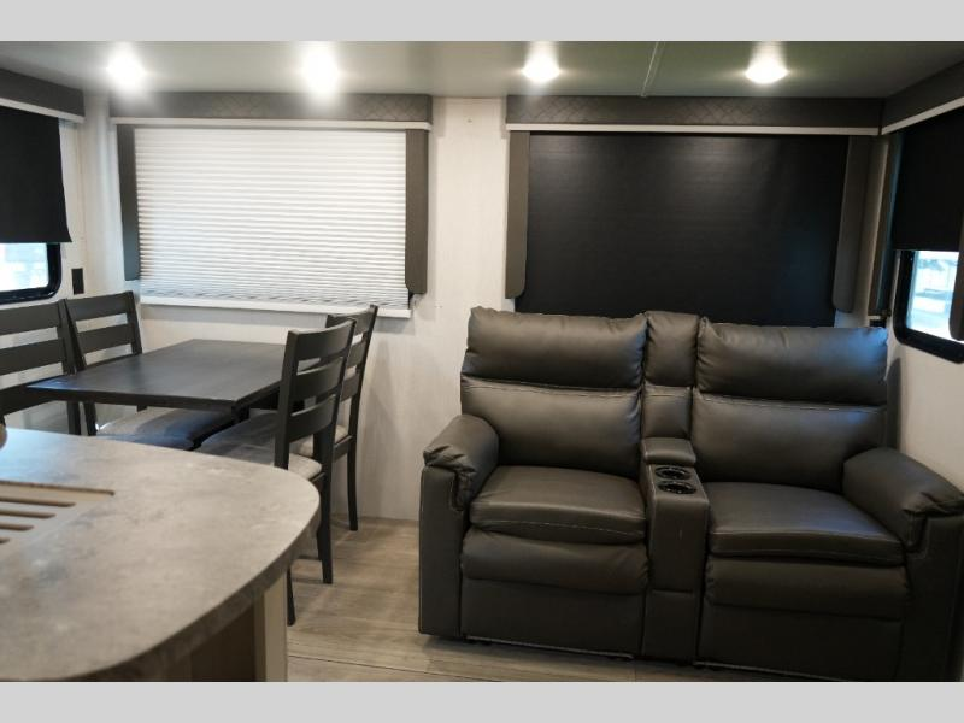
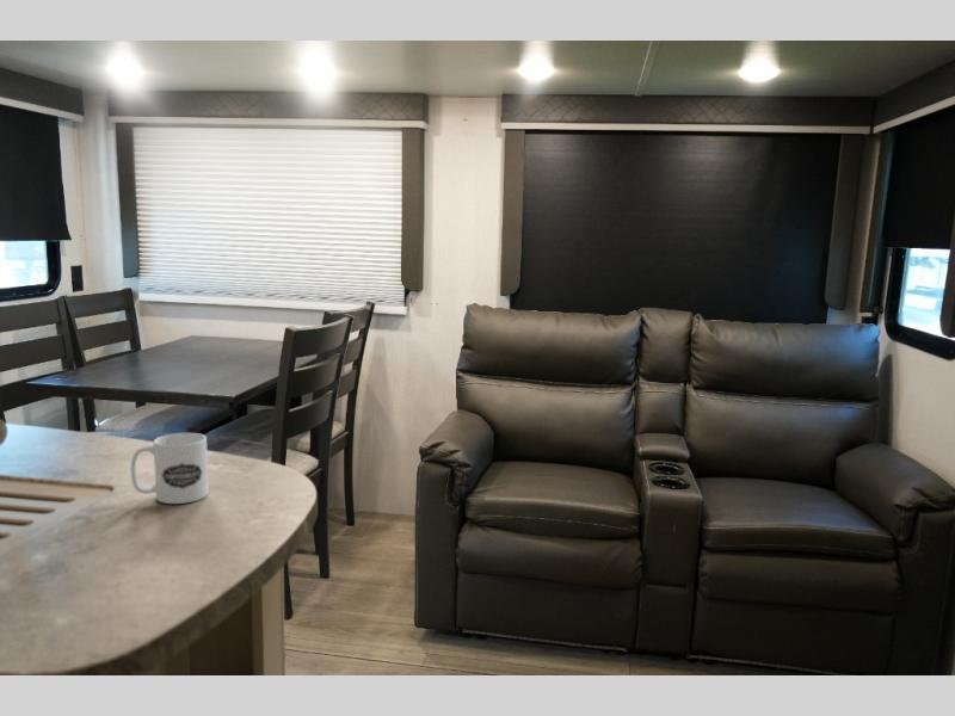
+ mug (170, 468)
